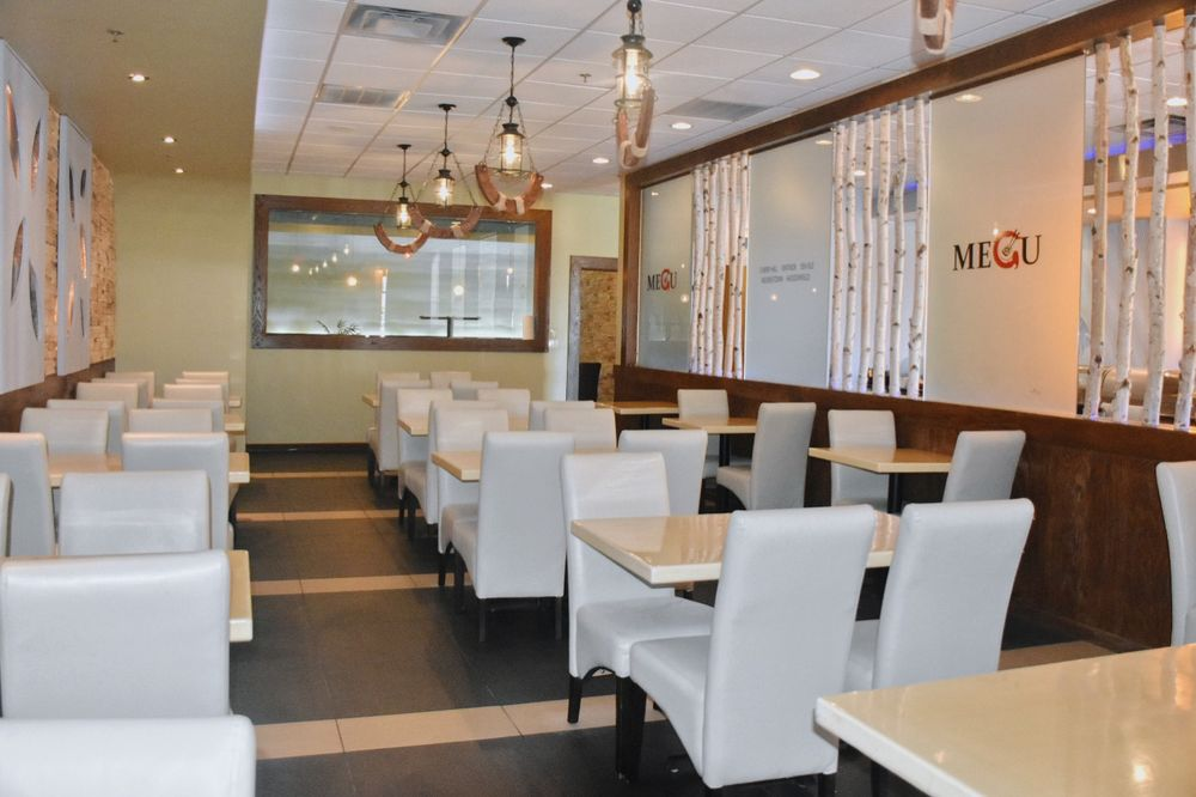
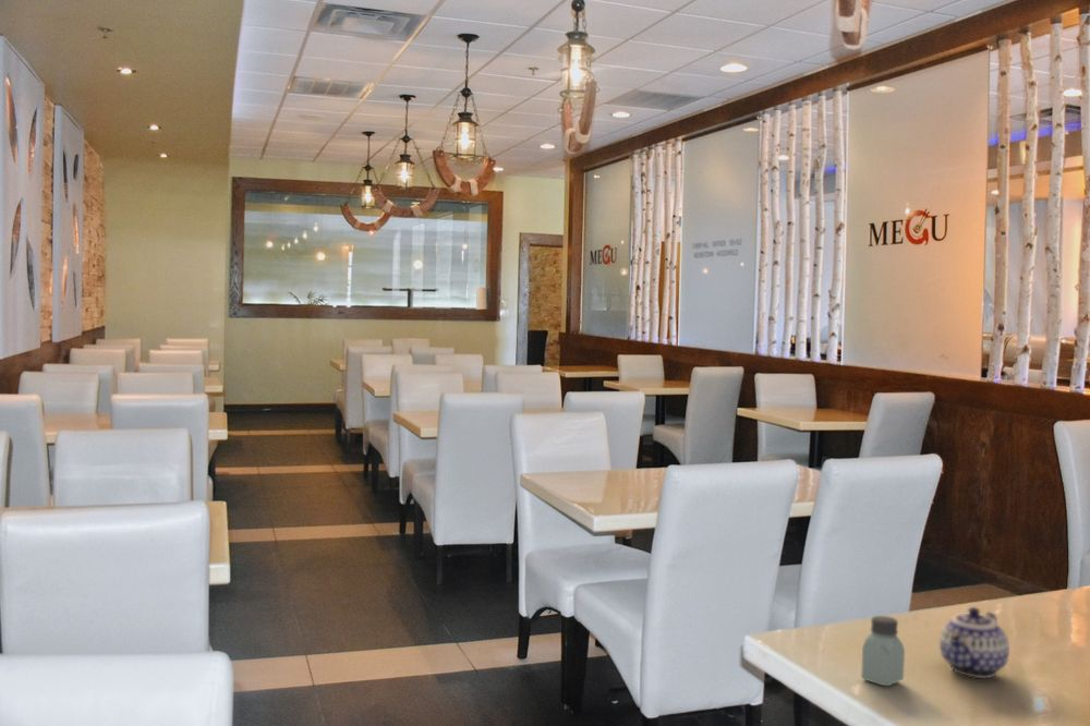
+ saltshaker (883, 649)
+ teapot (973, 639)
